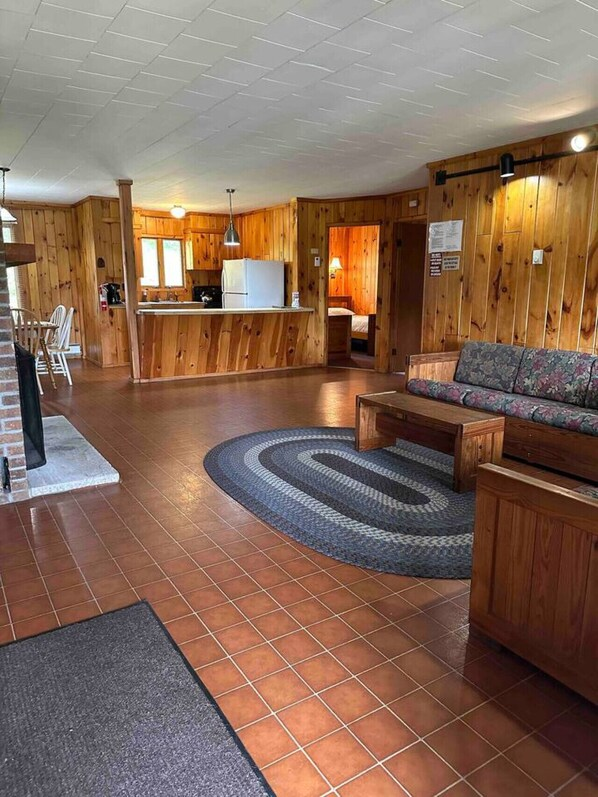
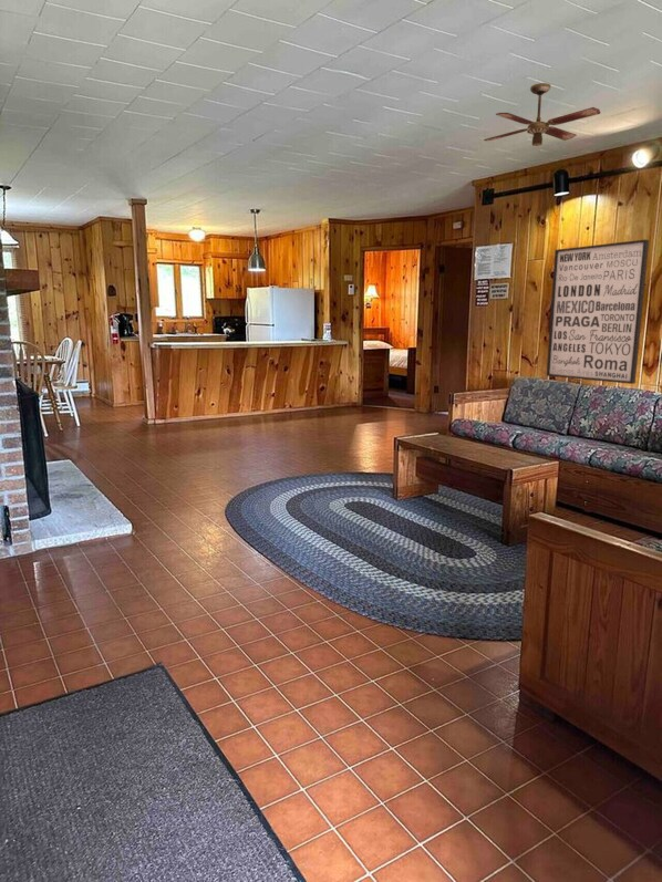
+ wall art (593, 313)
+ ceiling fan (538, 116)
